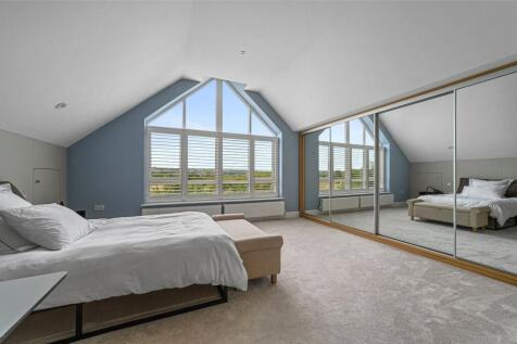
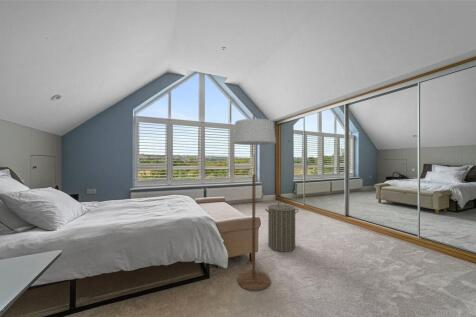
+ laundry hamper (281, 223)
+ floor lamp (253, 196)
